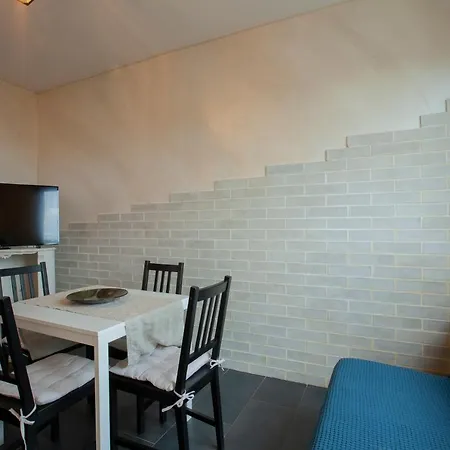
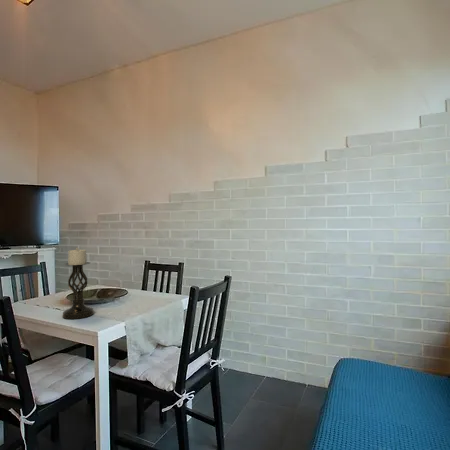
+ candle holder (79, 280)
